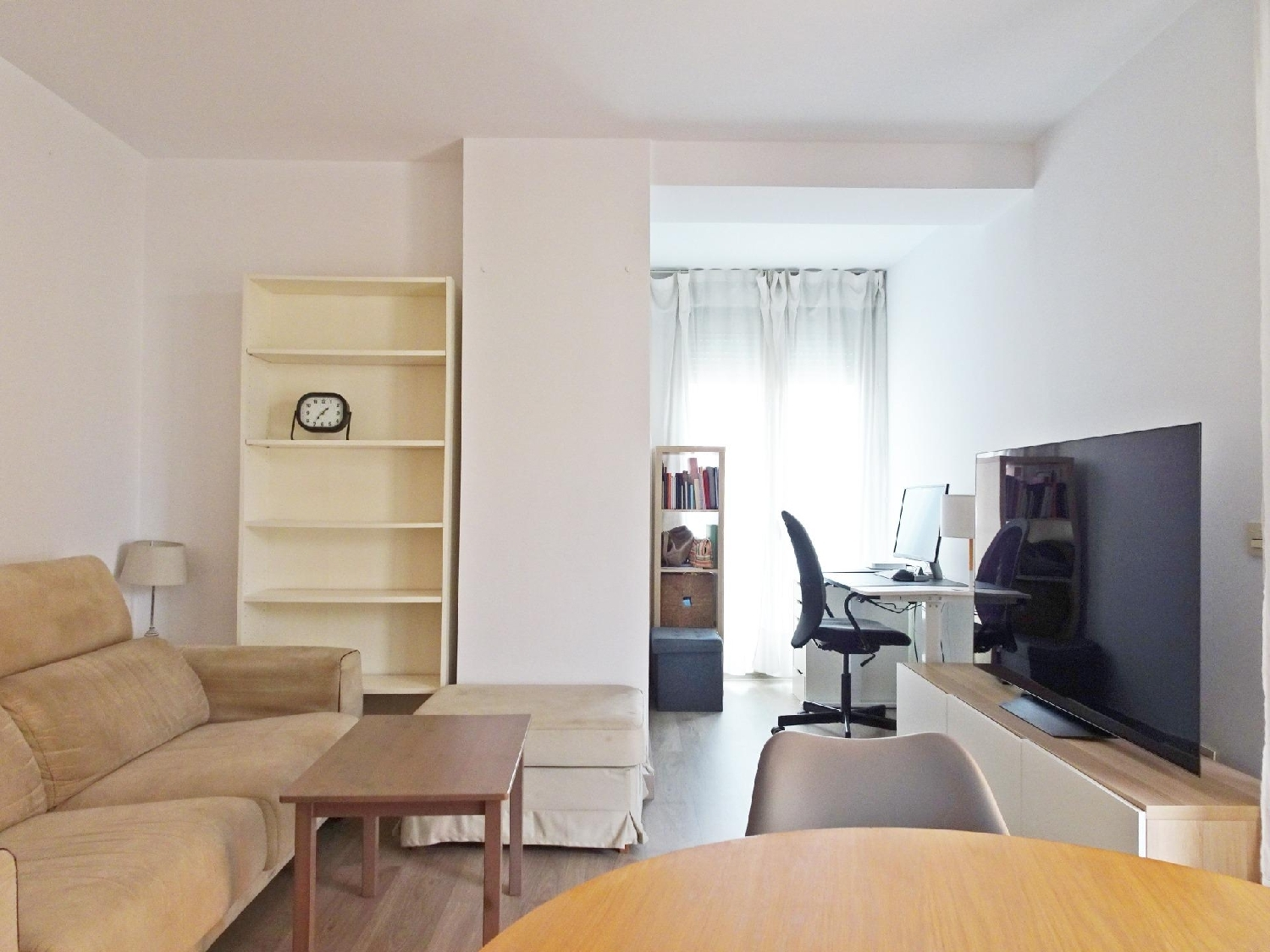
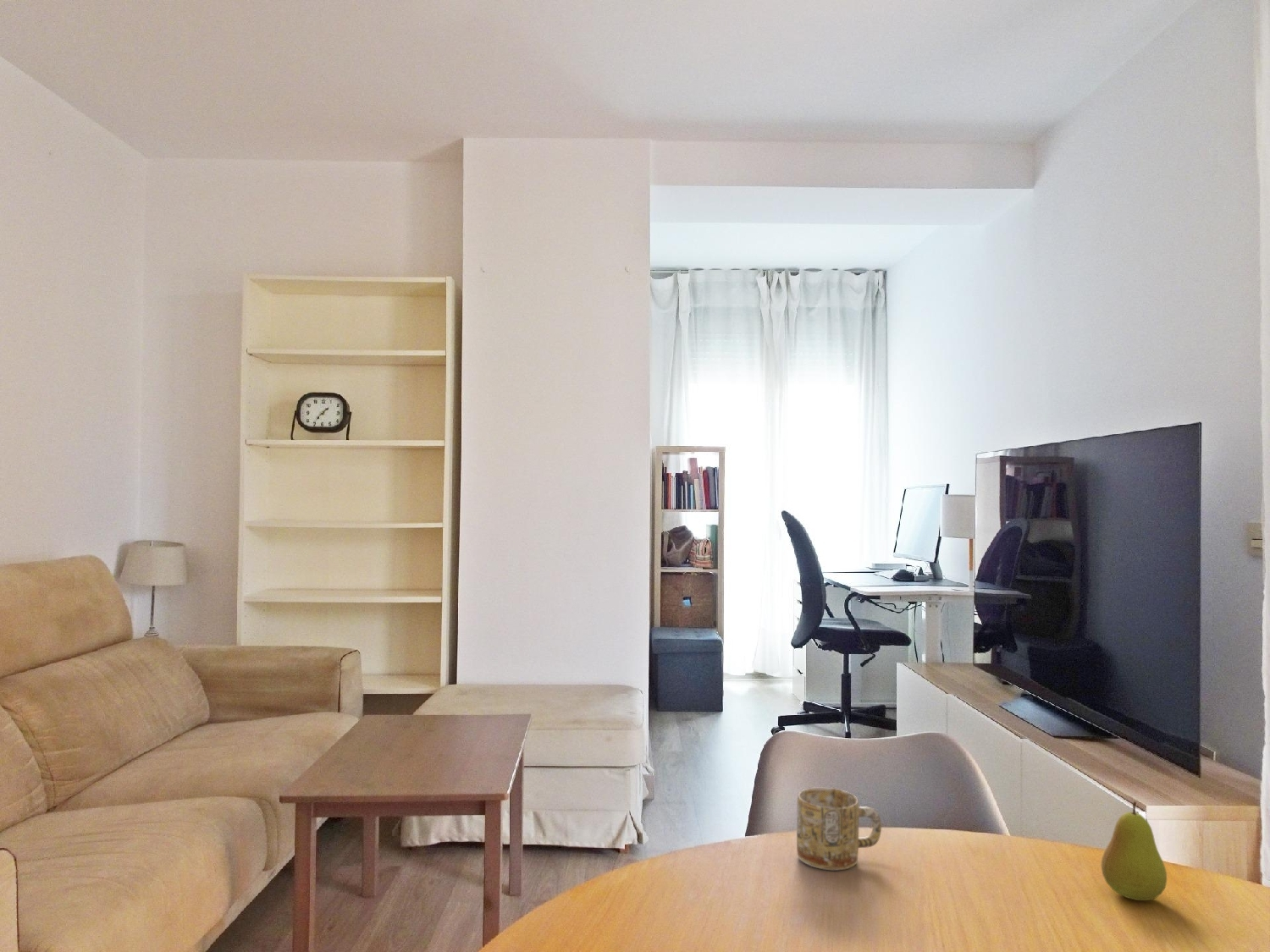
+ fruit (1134, 847)
+ mug (839, 827)
